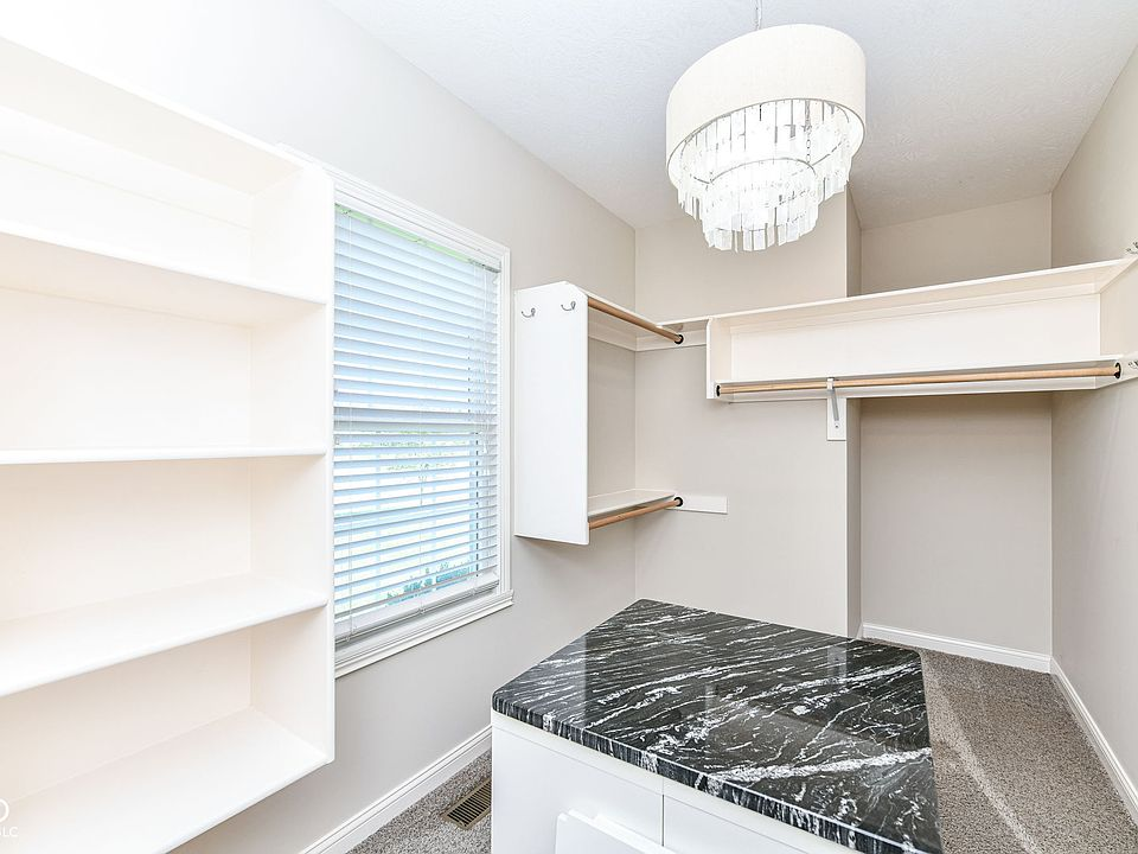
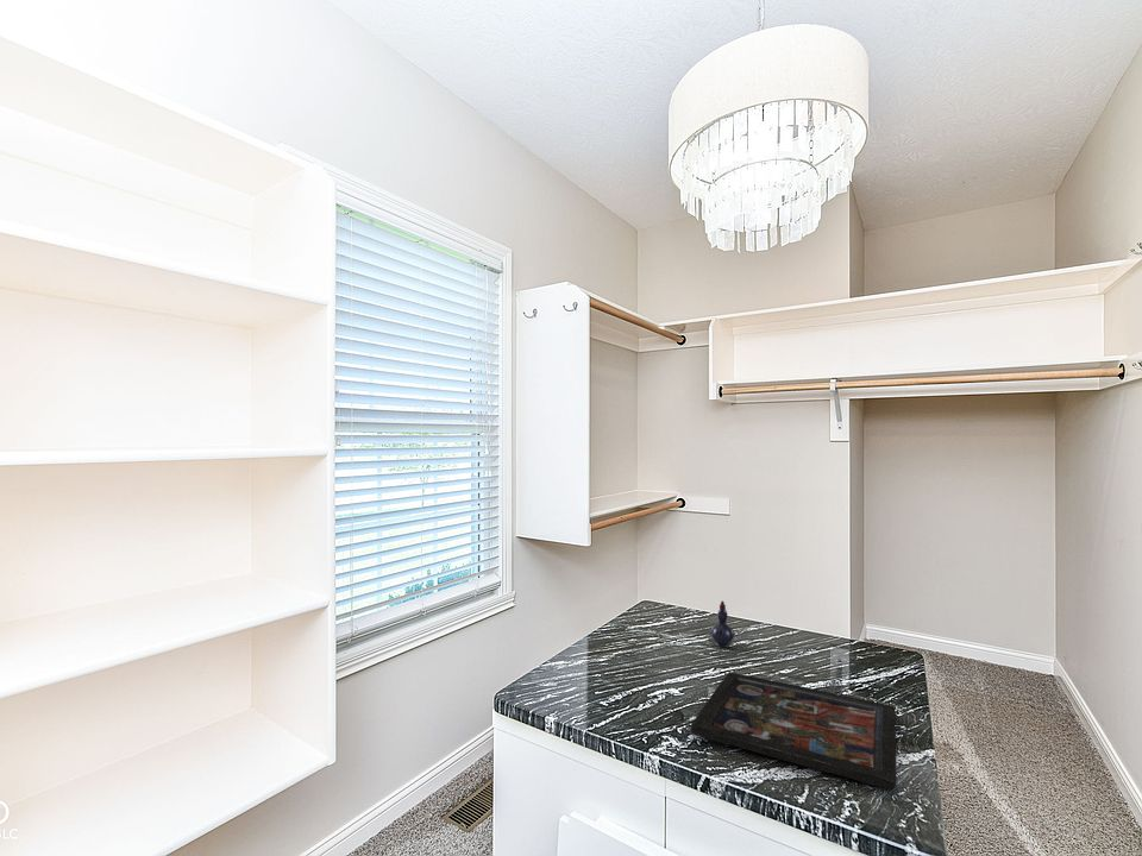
+ decorative tray (796, 718)
+ perfume bottle (722, 622)
